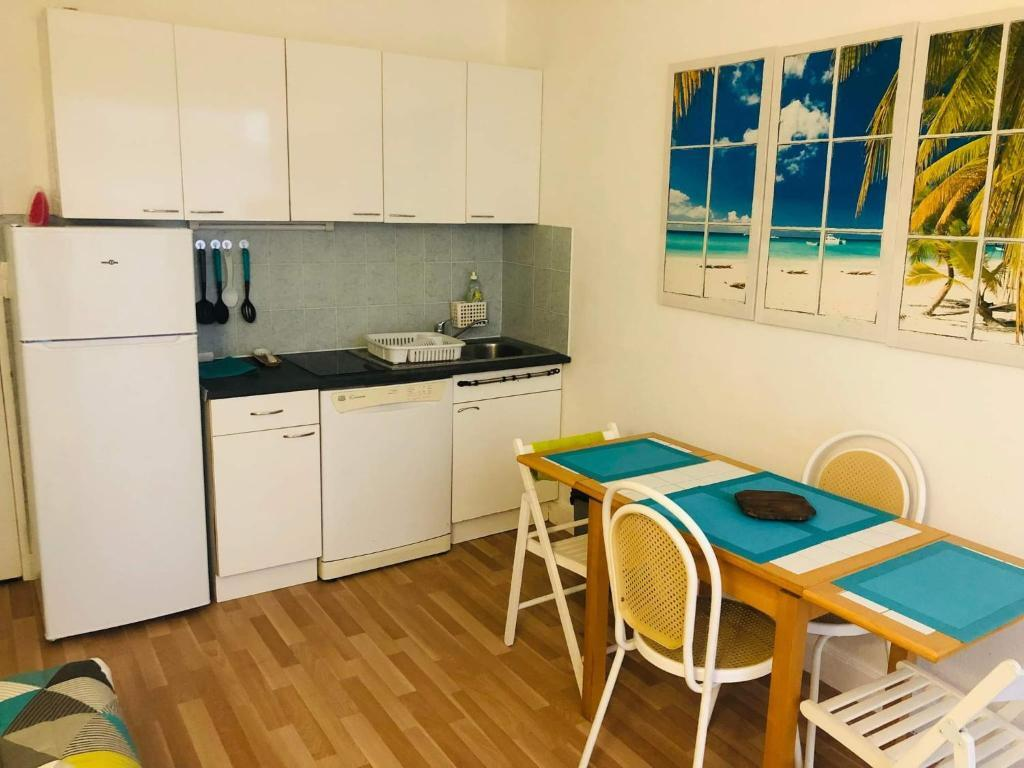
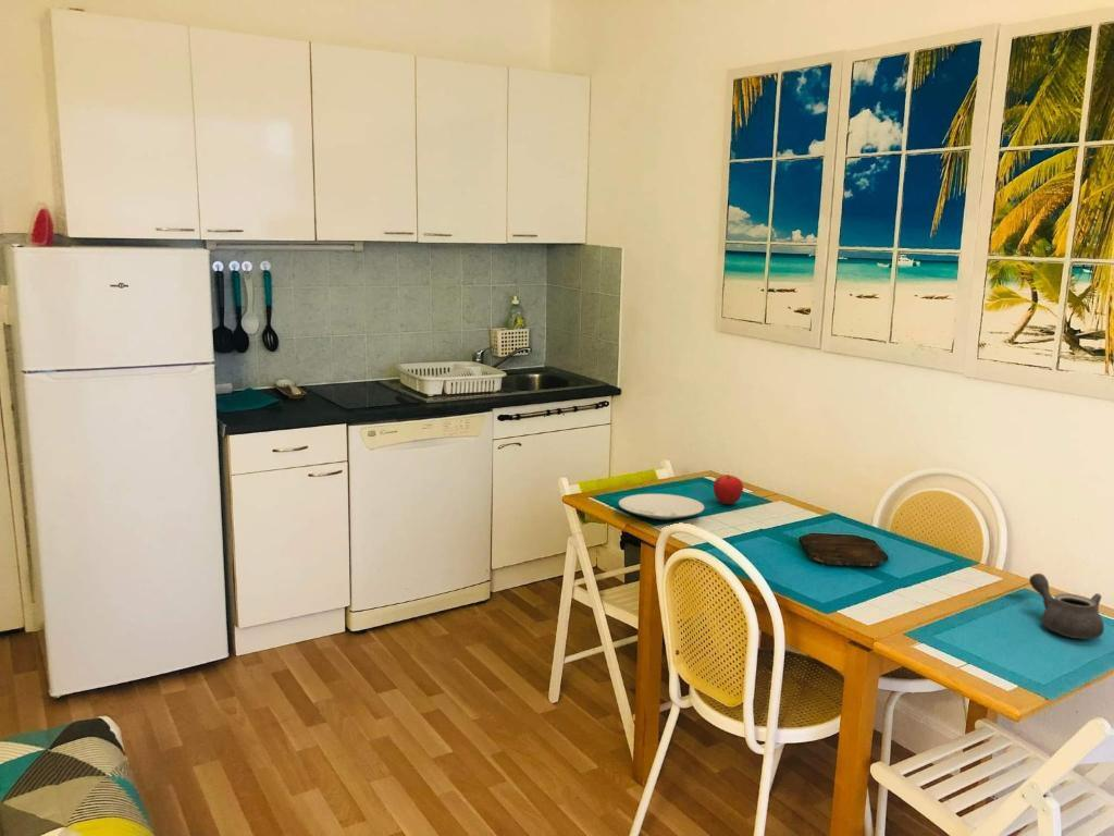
+ teapot (1064, 604)
+ plate (660, 509)
+ fruit (728, 488)
